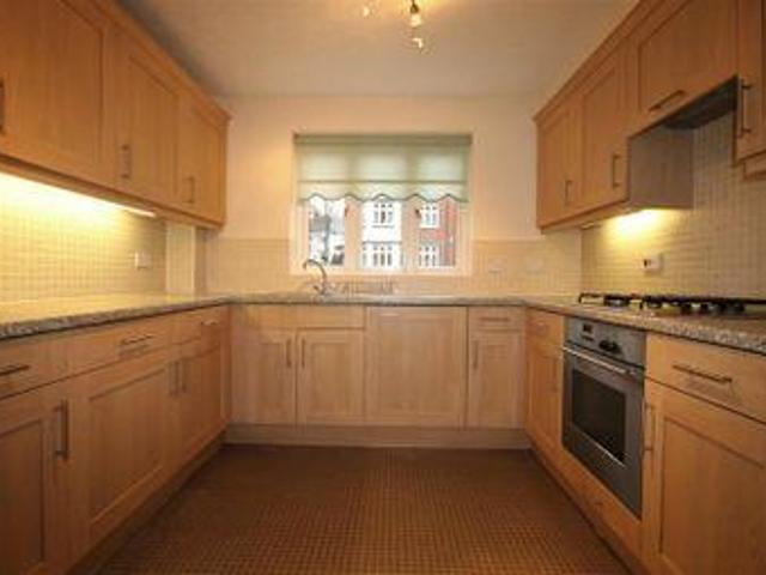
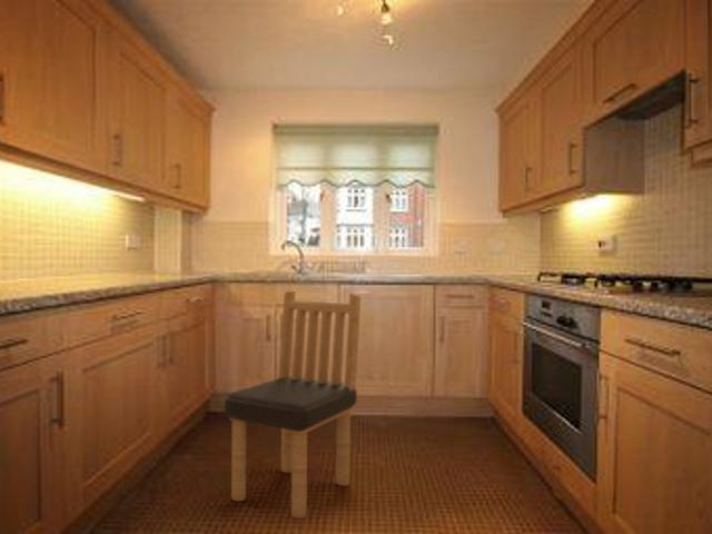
+ dining chair (295, 392)
